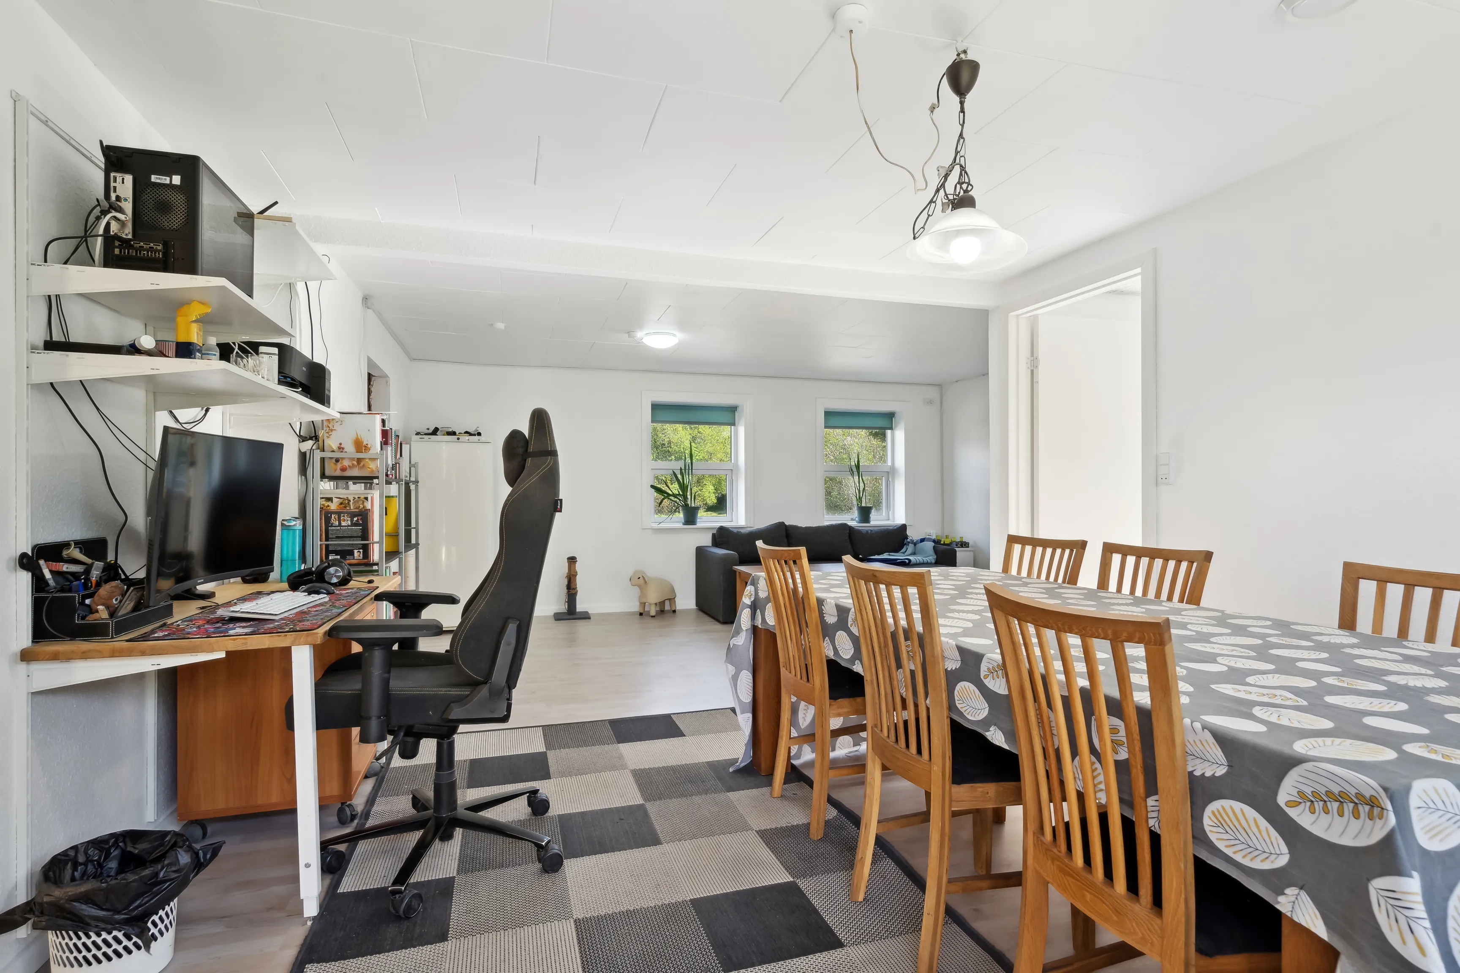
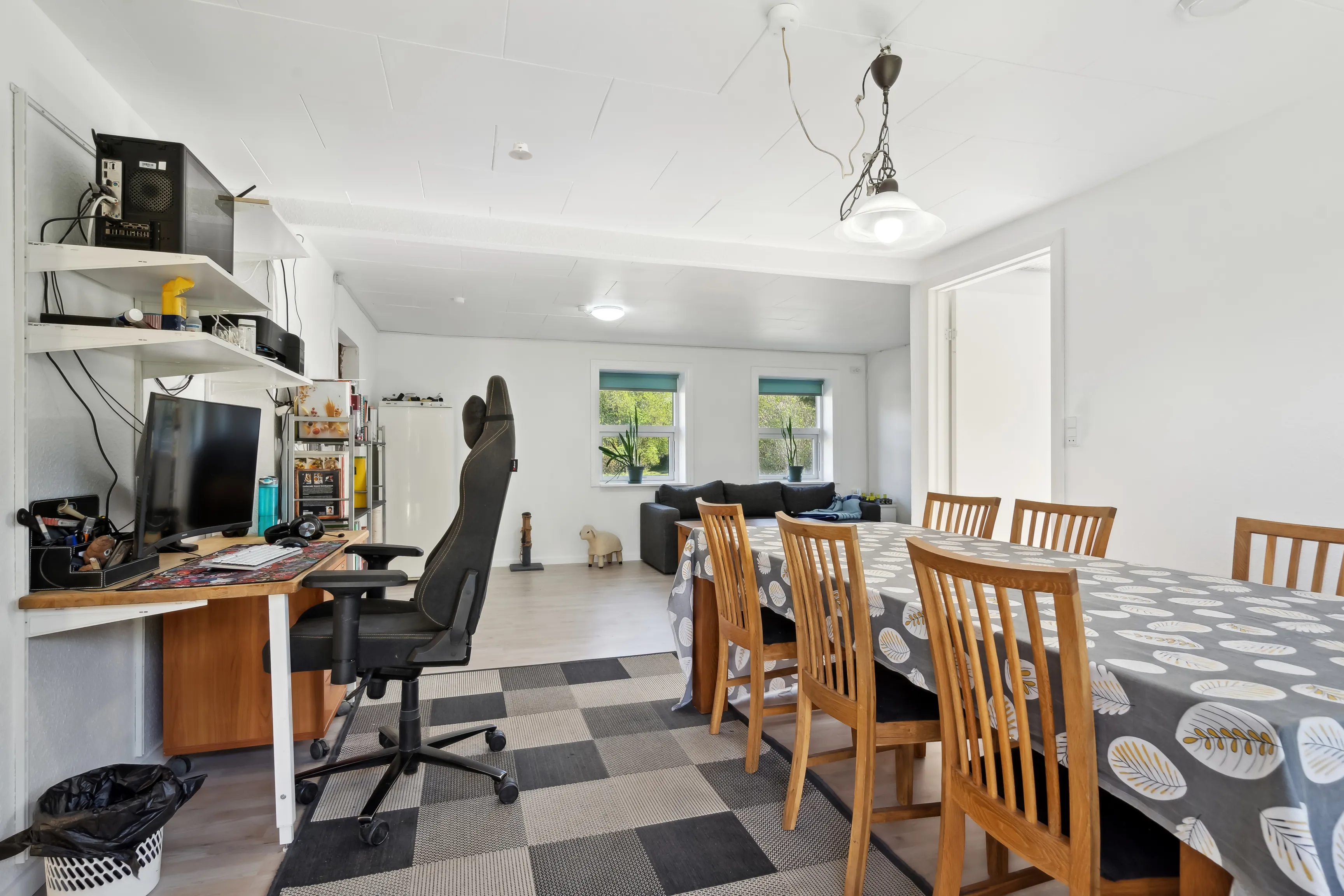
+ recessed light (520, 150)
